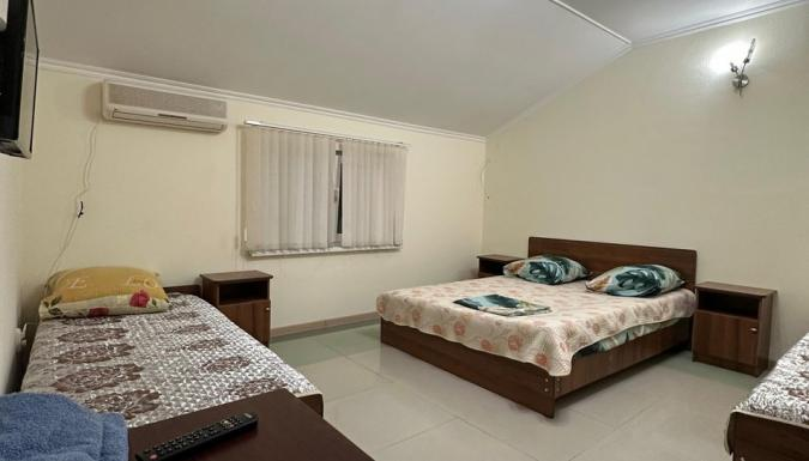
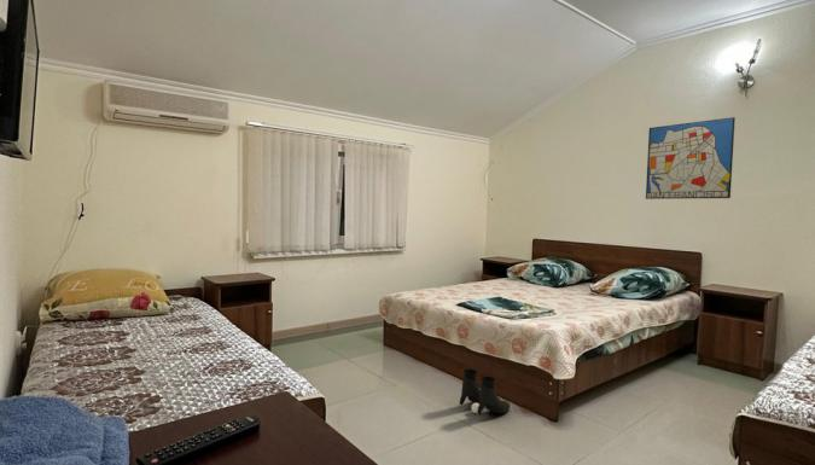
+ boots (485, 389)
+ wall art (687, 161)
